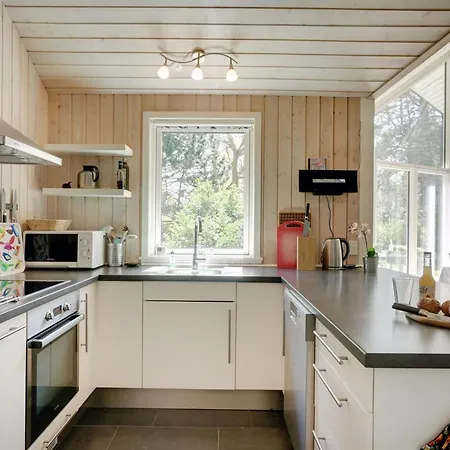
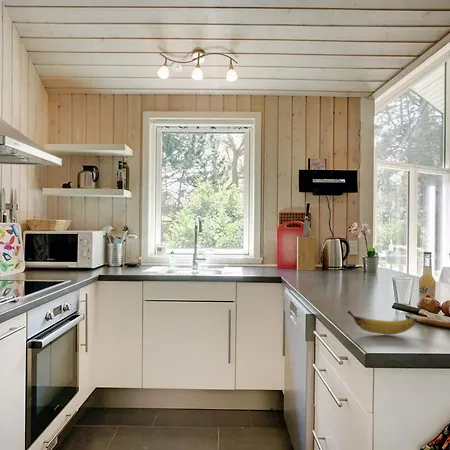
+ banana (381, 323)
